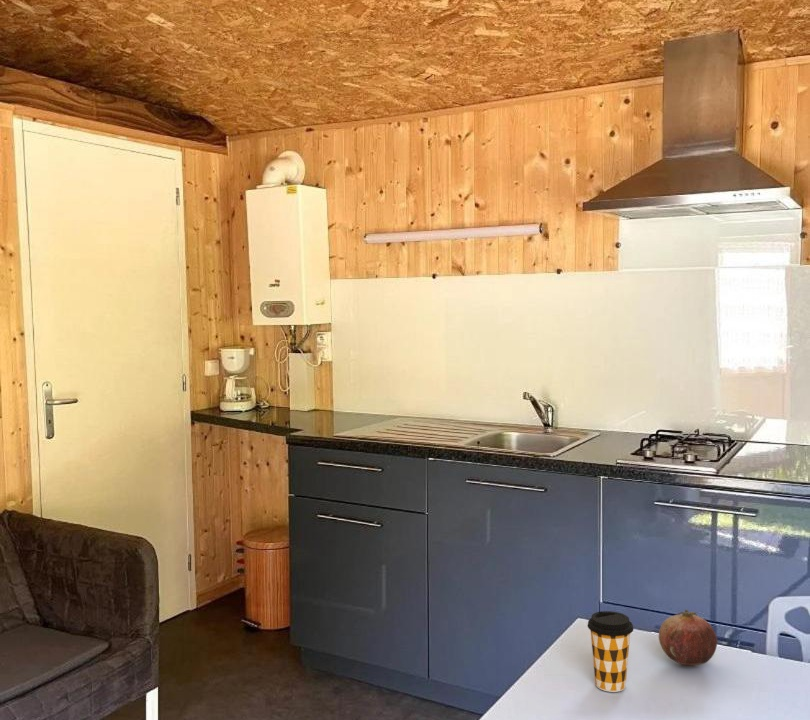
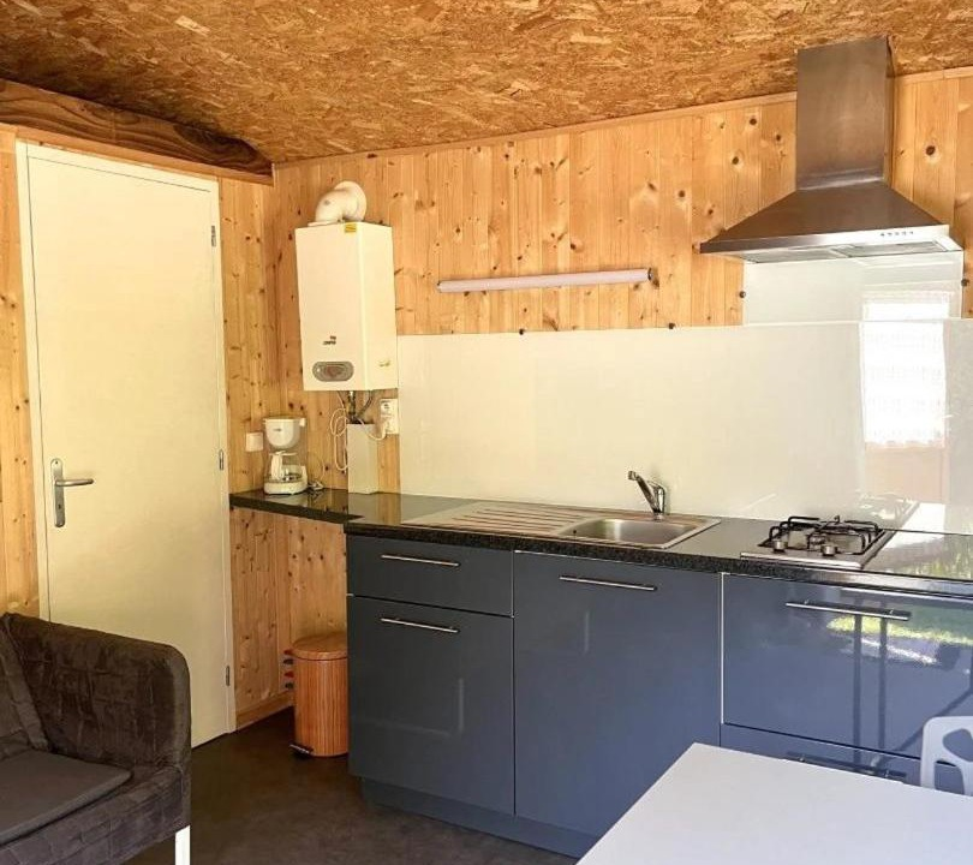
- coffee cup (610, 651)
- fruit (687, 636)
